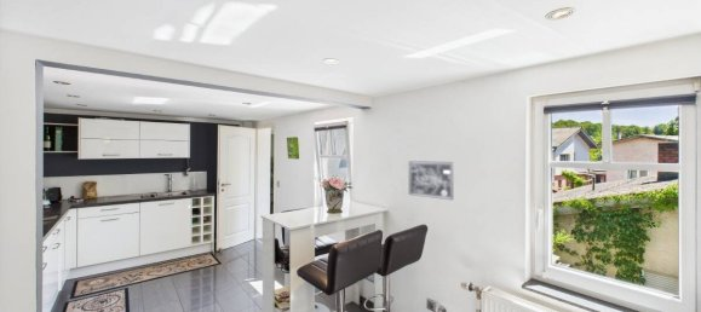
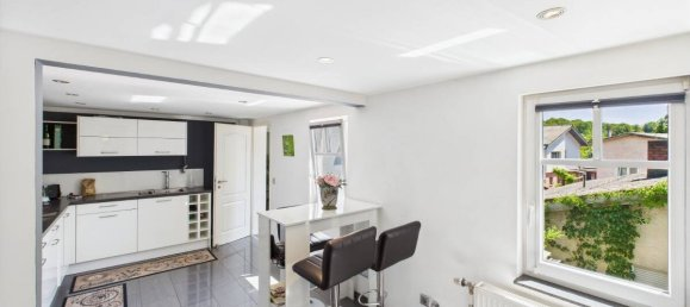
- wall art (430, 179)
